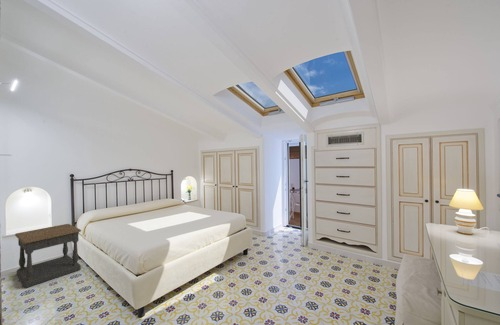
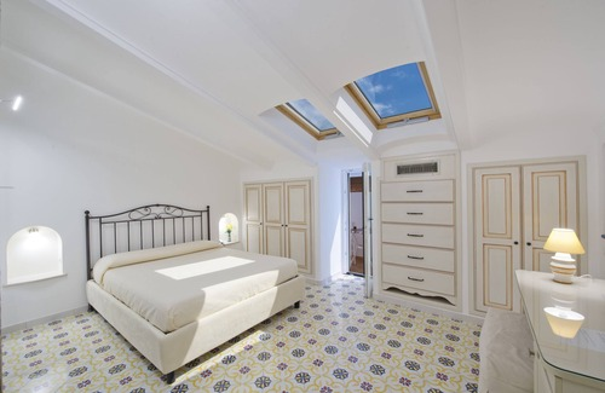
- side table (46, 247)
